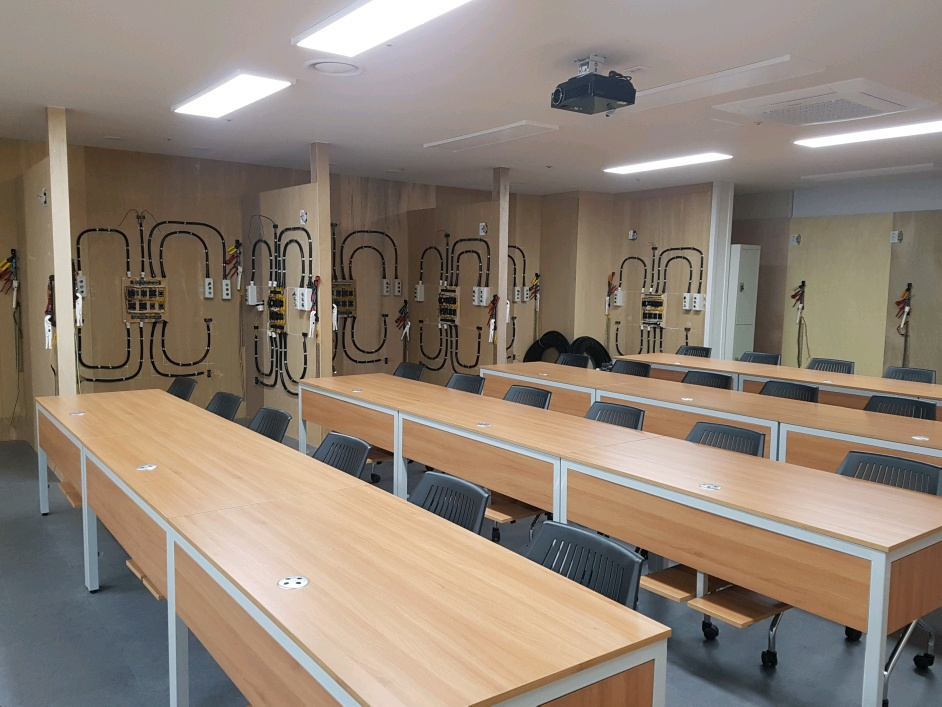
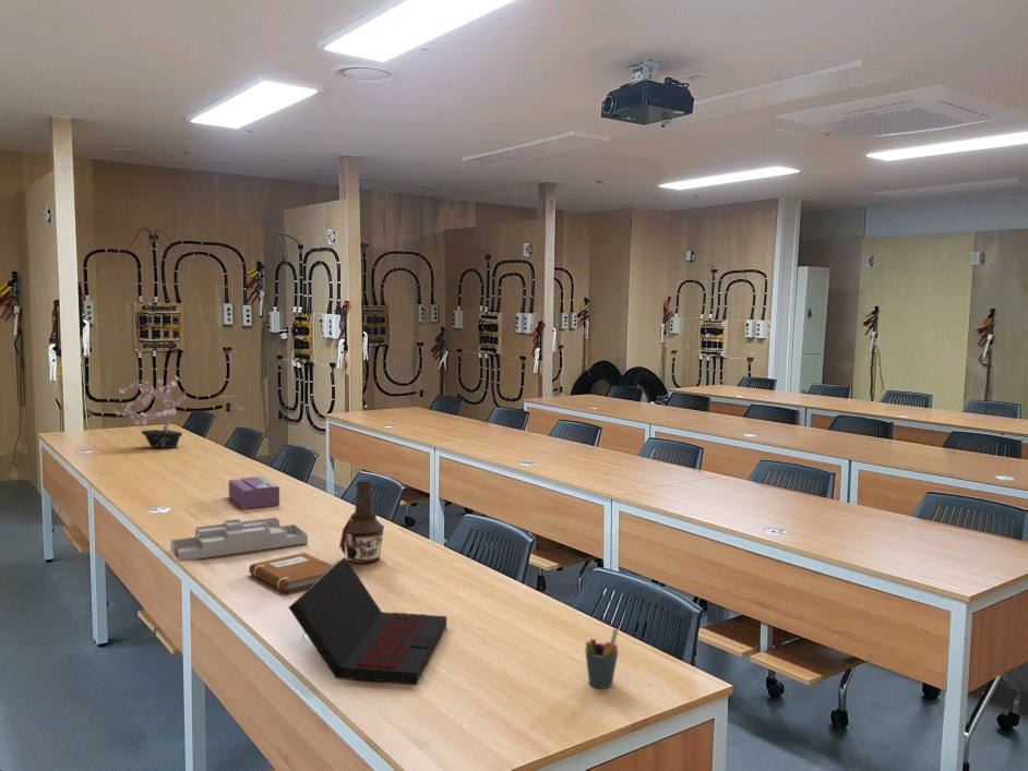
+ potted plant (148, 414)
+ pen holder (601, 658)
+ notebook (294, 571)
+ tissue box (253, 492)
+ desk organizer (240, 534)
+ bottle (361, 520)
+ laptop (373, 614)
